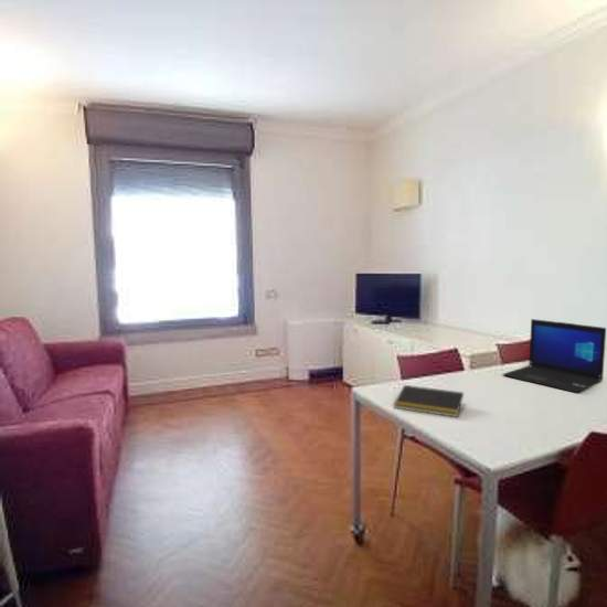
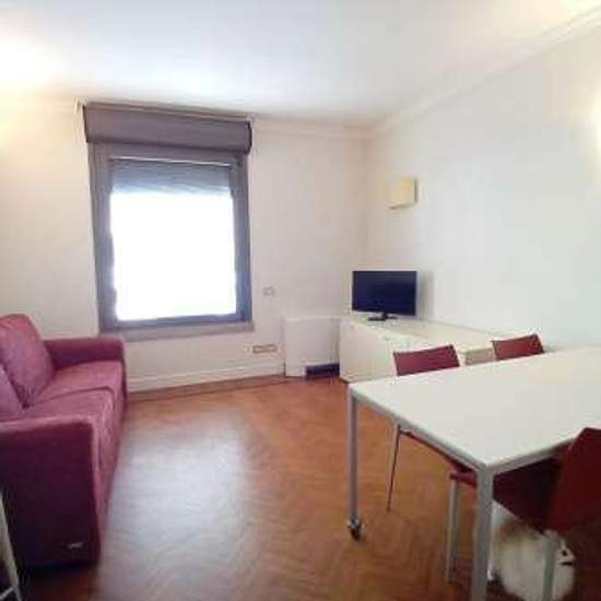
- laptop (552, 352)
- notepad (428, 400)
